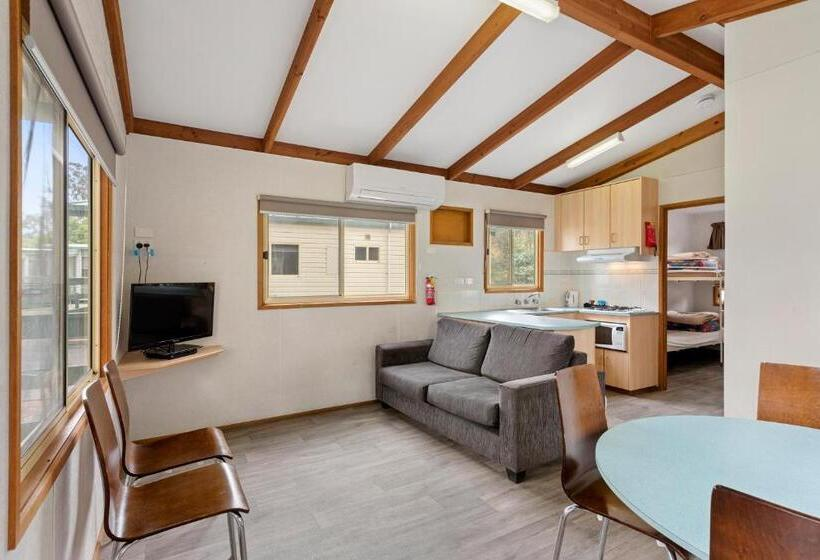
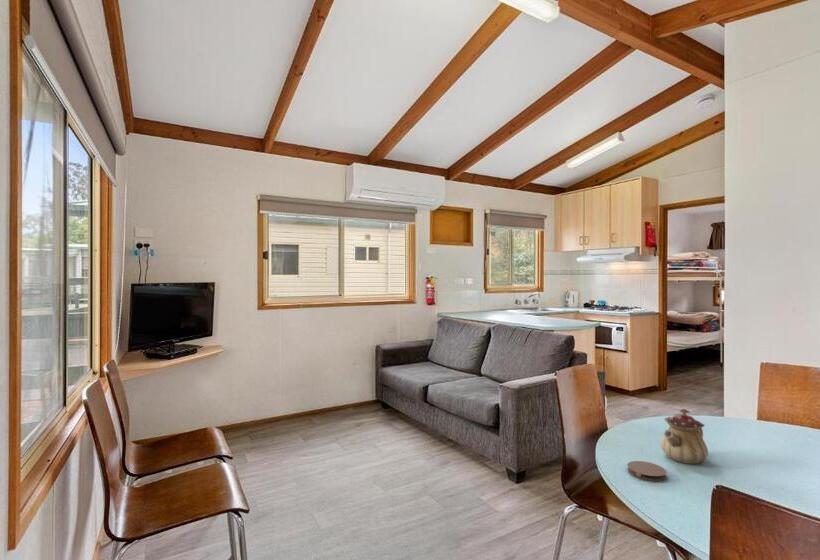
+ coaster (646, 470)
+ teapot (685, 432)
